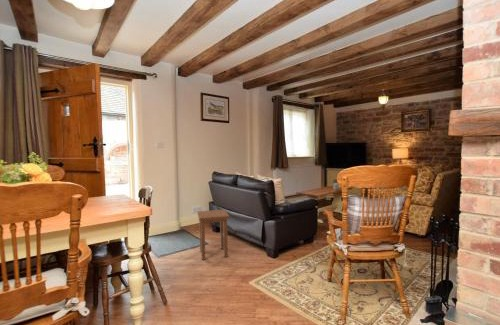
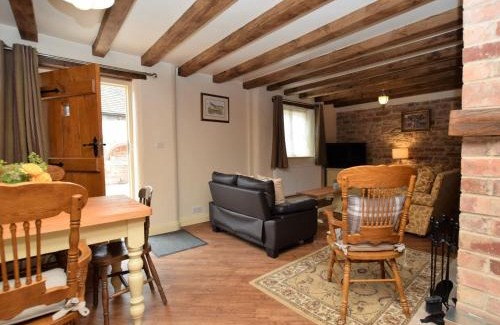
- stool (220, 233)
